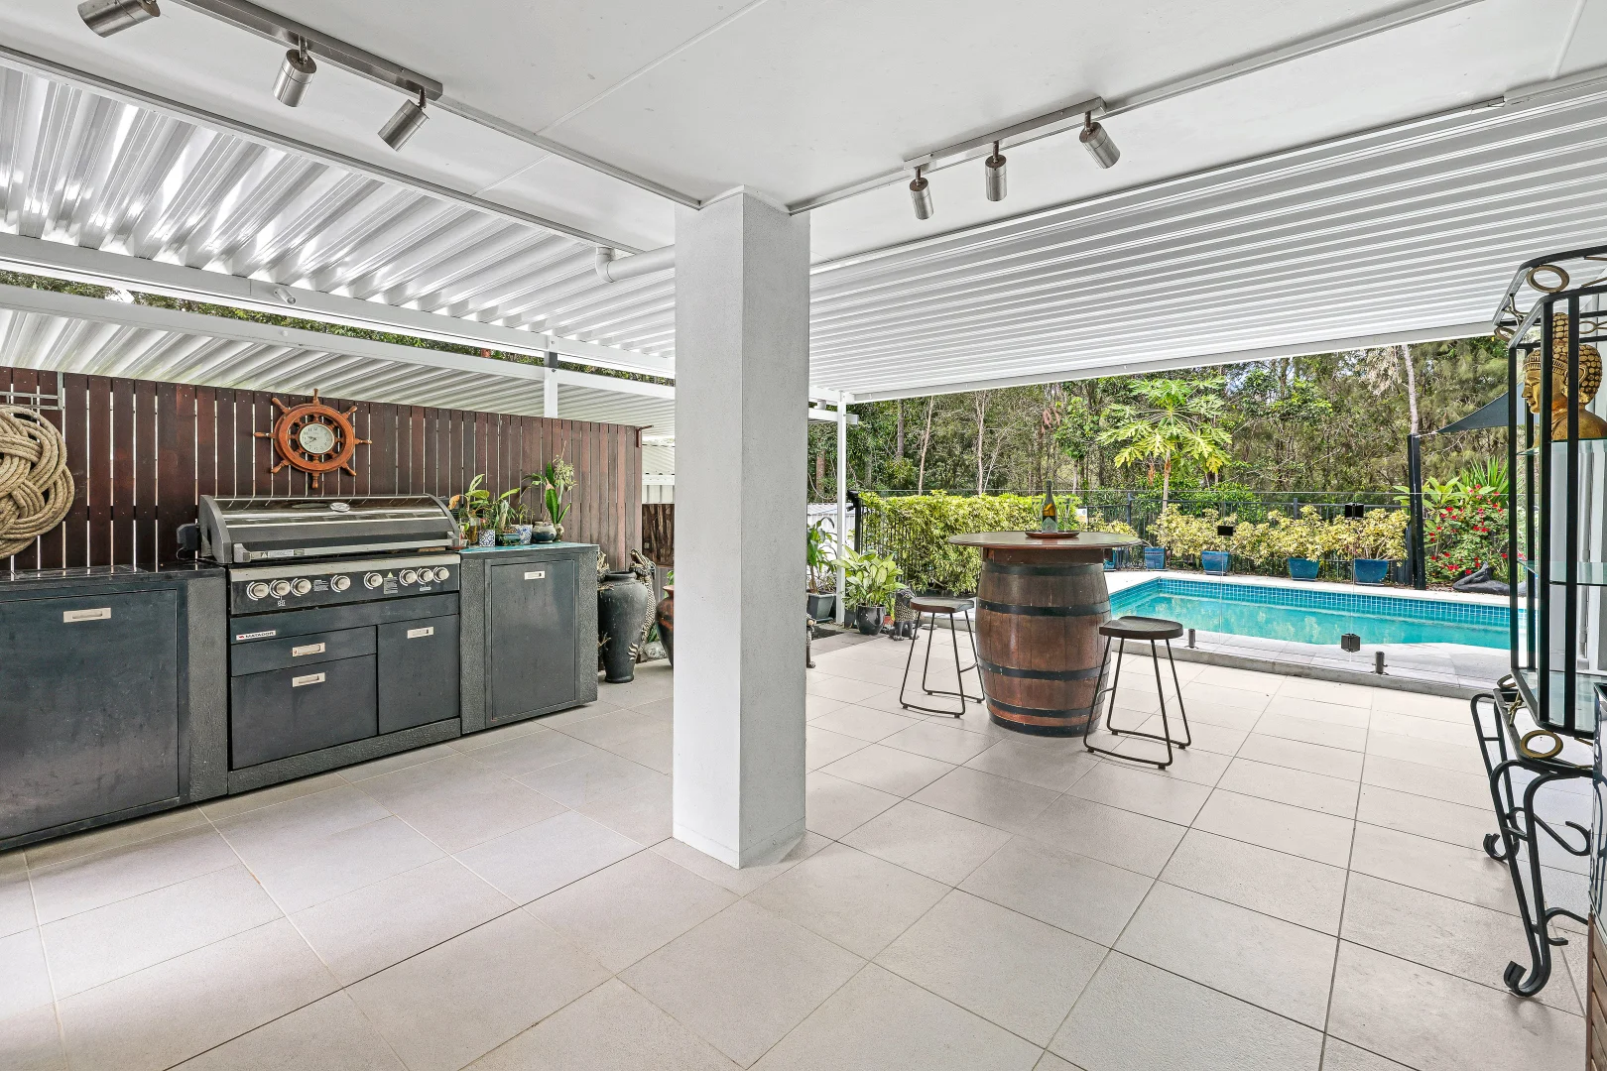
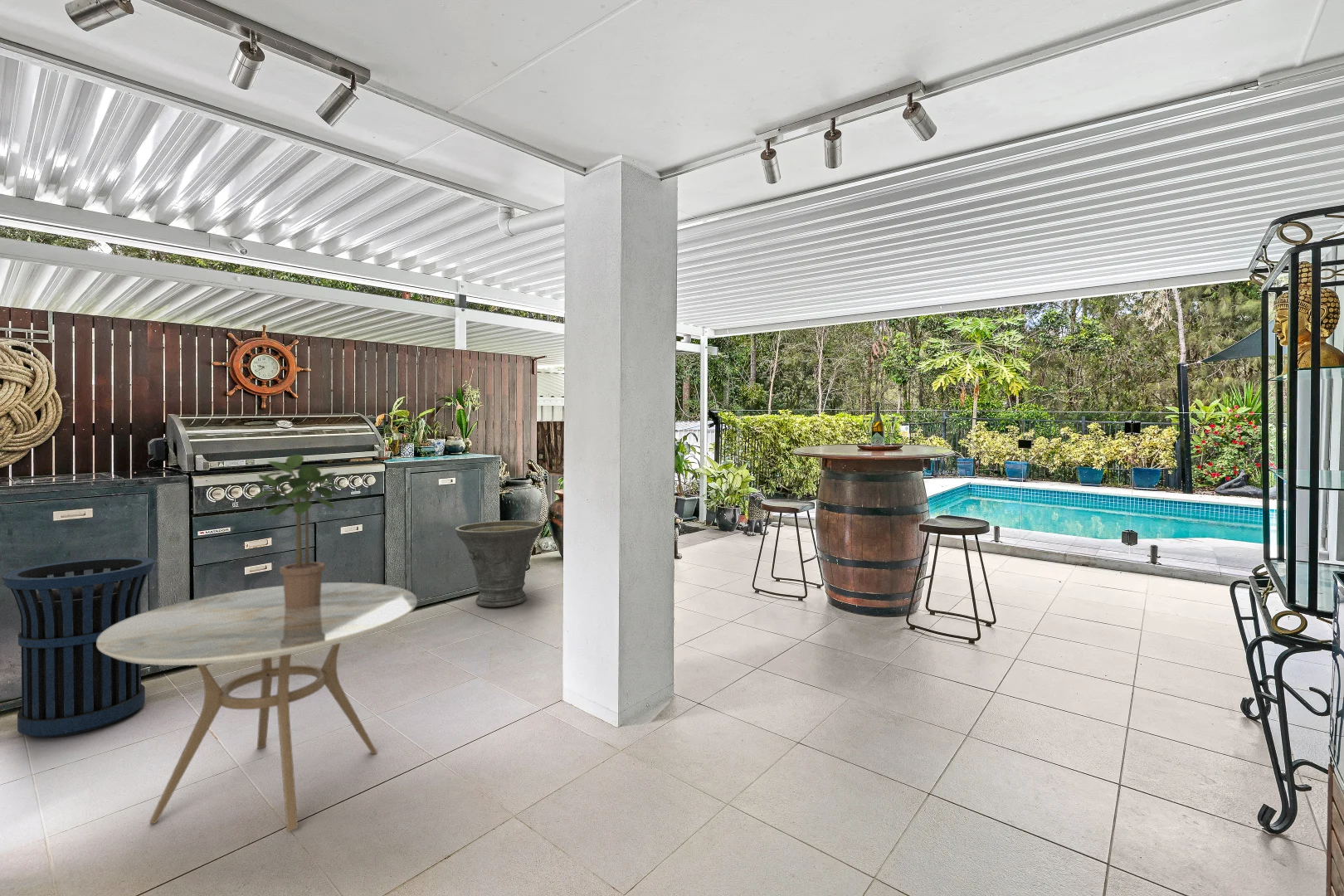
+ dining table (275, 698)
+ potted plant (296, 529)
+ trash can (83, 642)
+ planter (499, 562)
